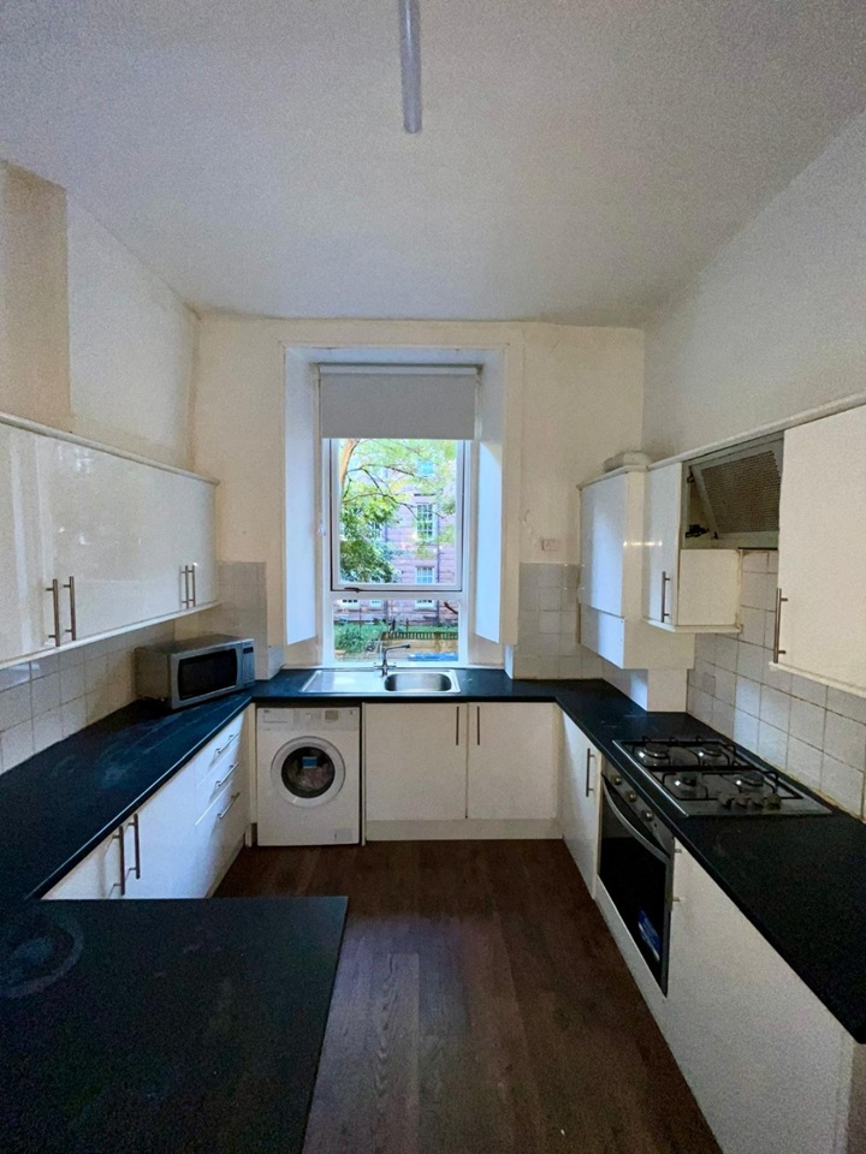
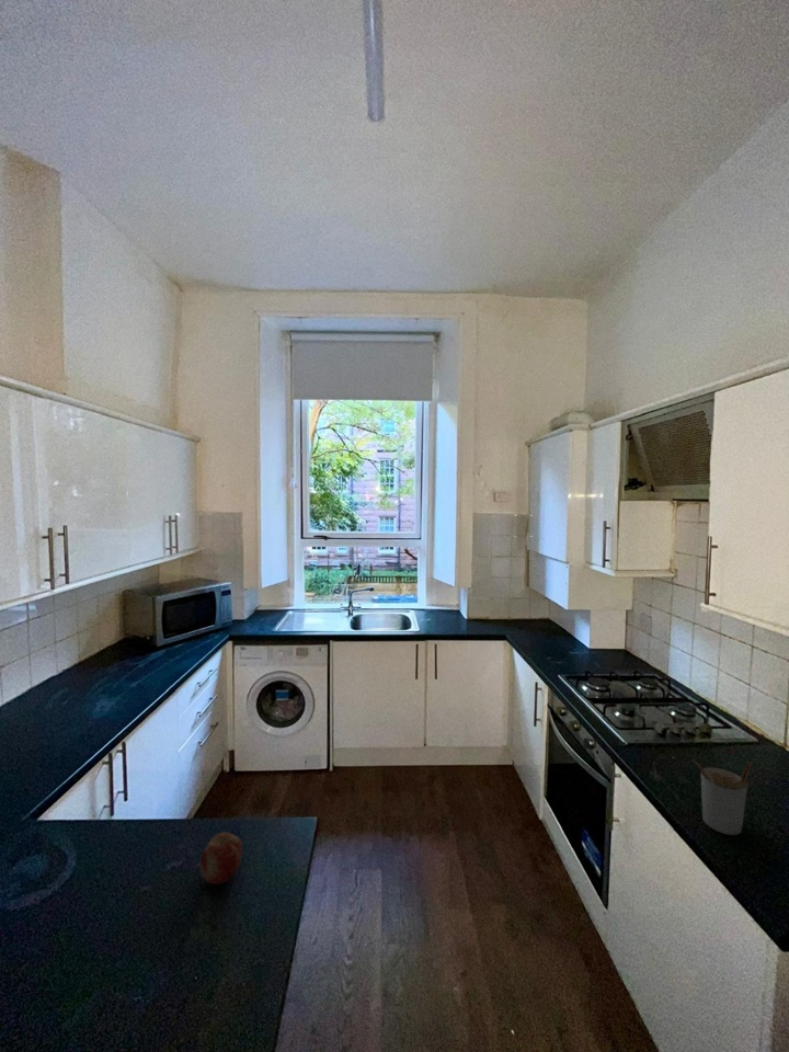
+ fruit (221, 858)
+ utensil holder (724, 794)
